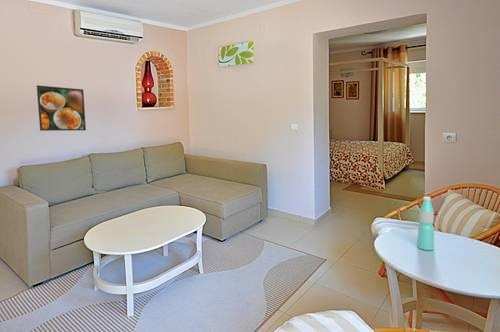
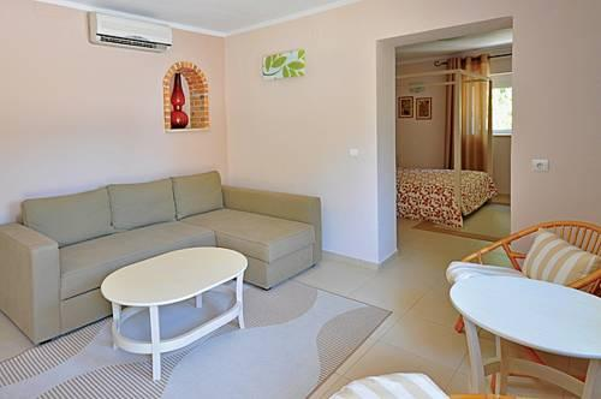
- water bottle (426, 222)
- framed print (62, 109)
